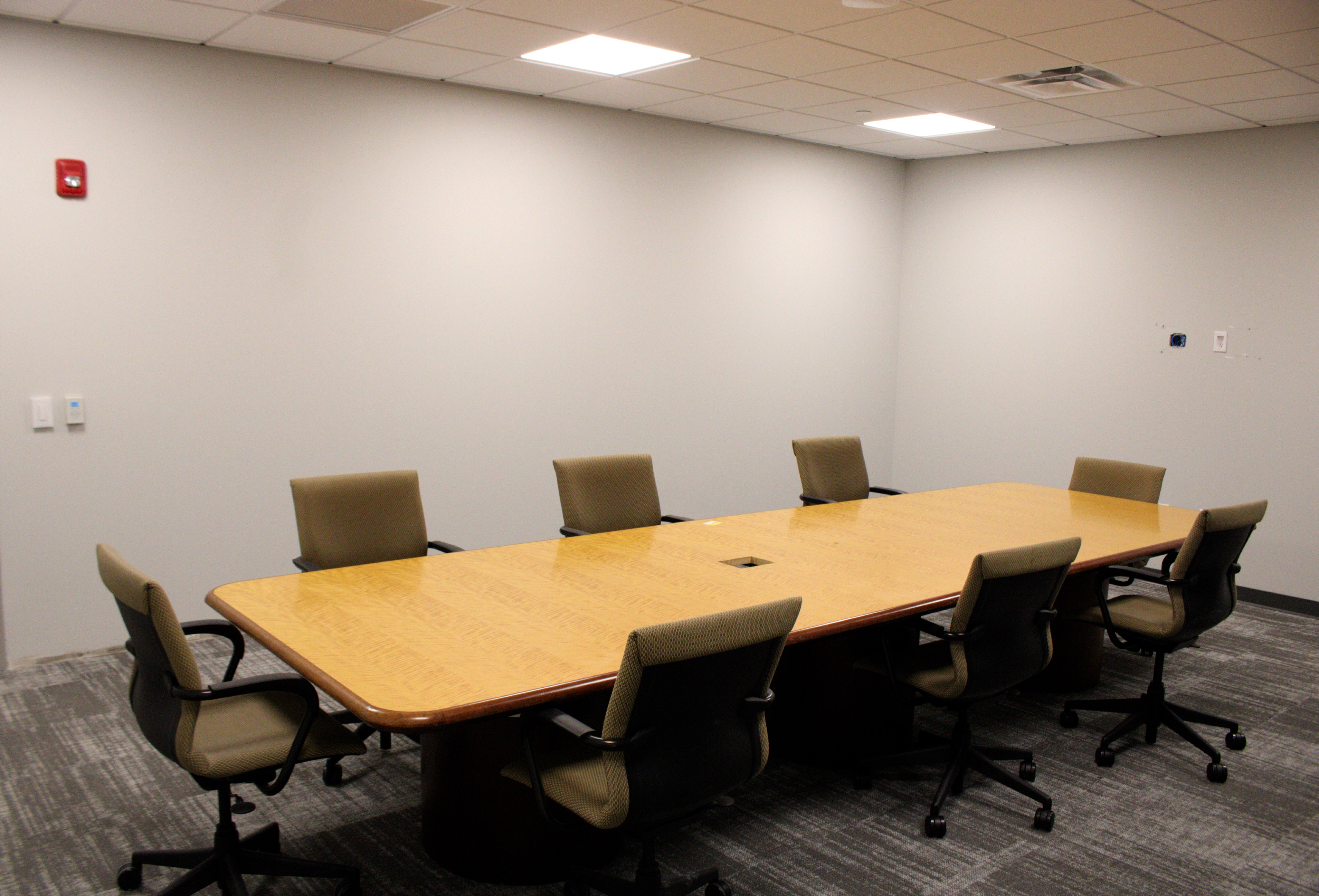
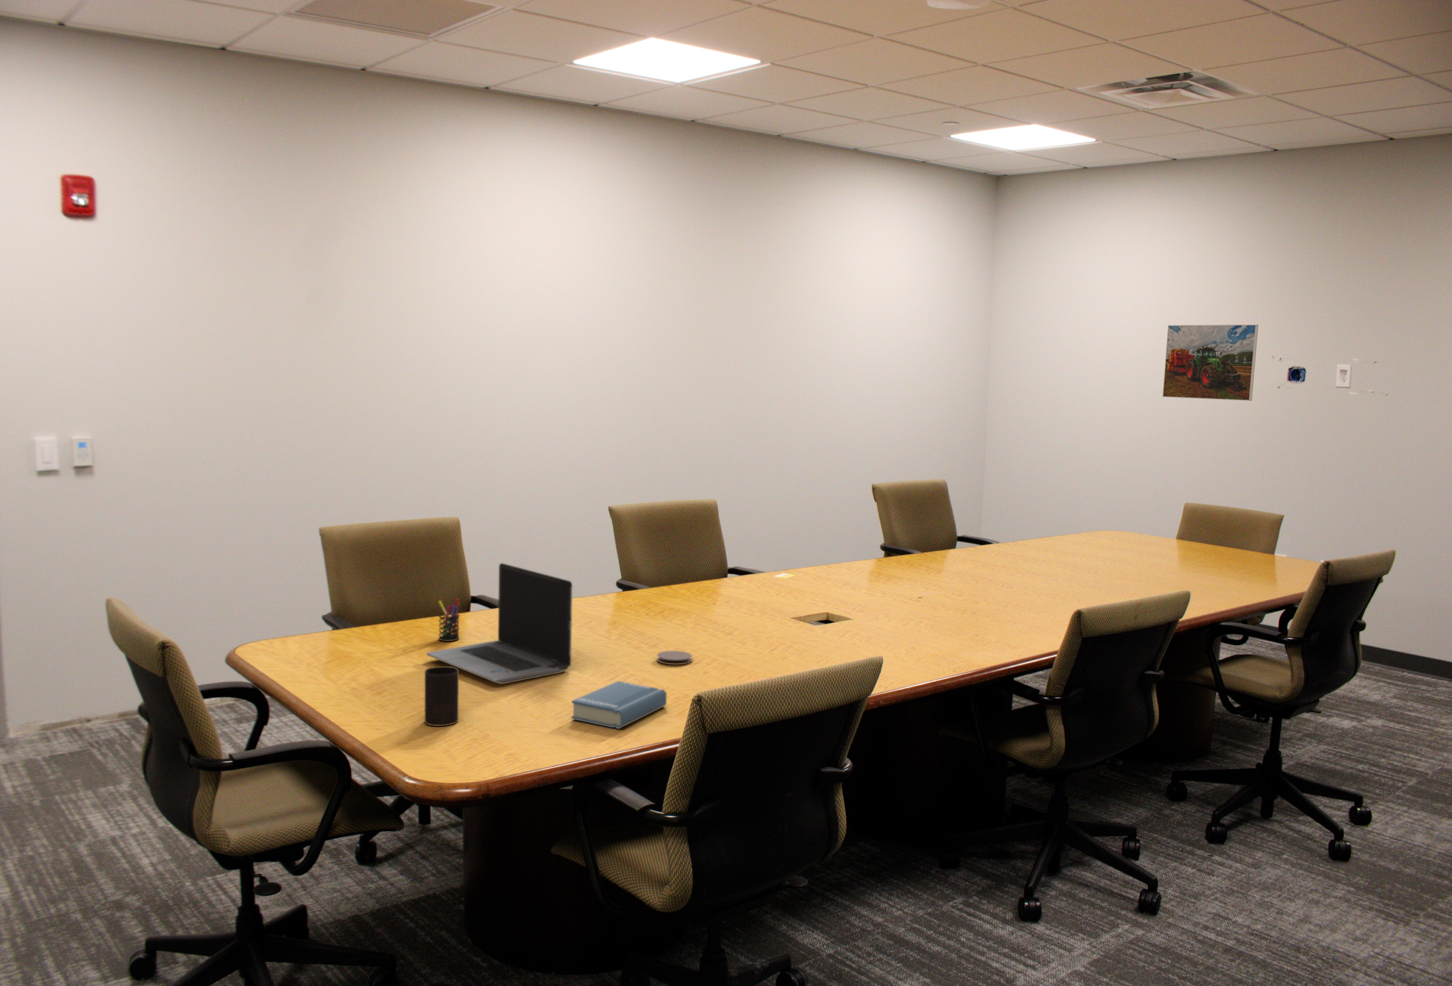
+ hardback book (620, 704)
+ coaster (674, 657)
+ laptop computer (499, 621)
+ cup (441, 695)
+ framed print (1209, 362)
+ pen holder (451, 618)
